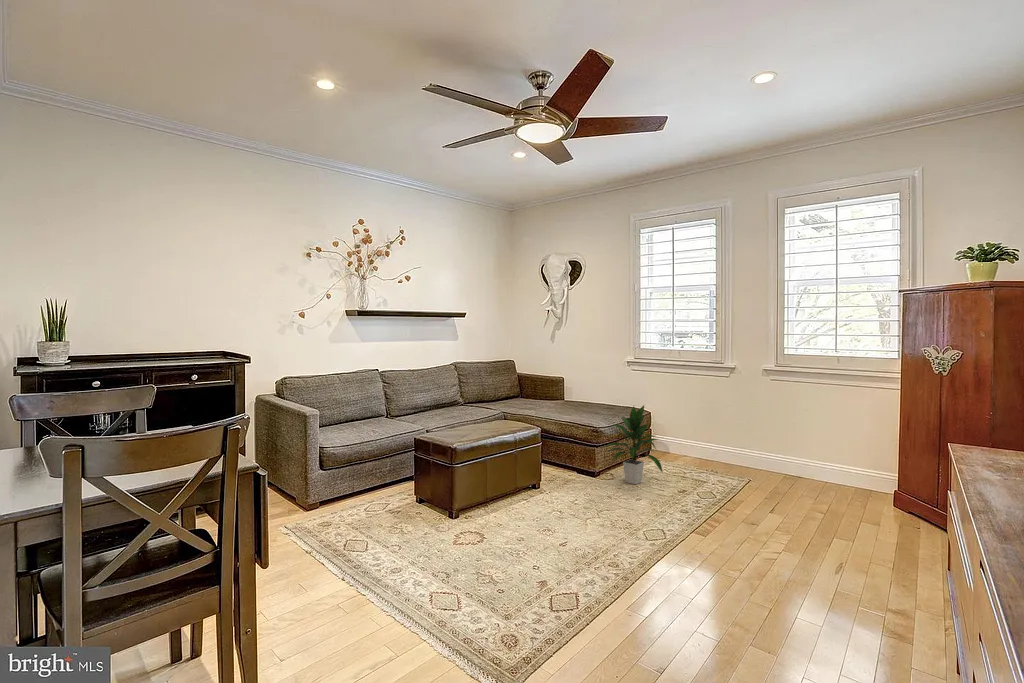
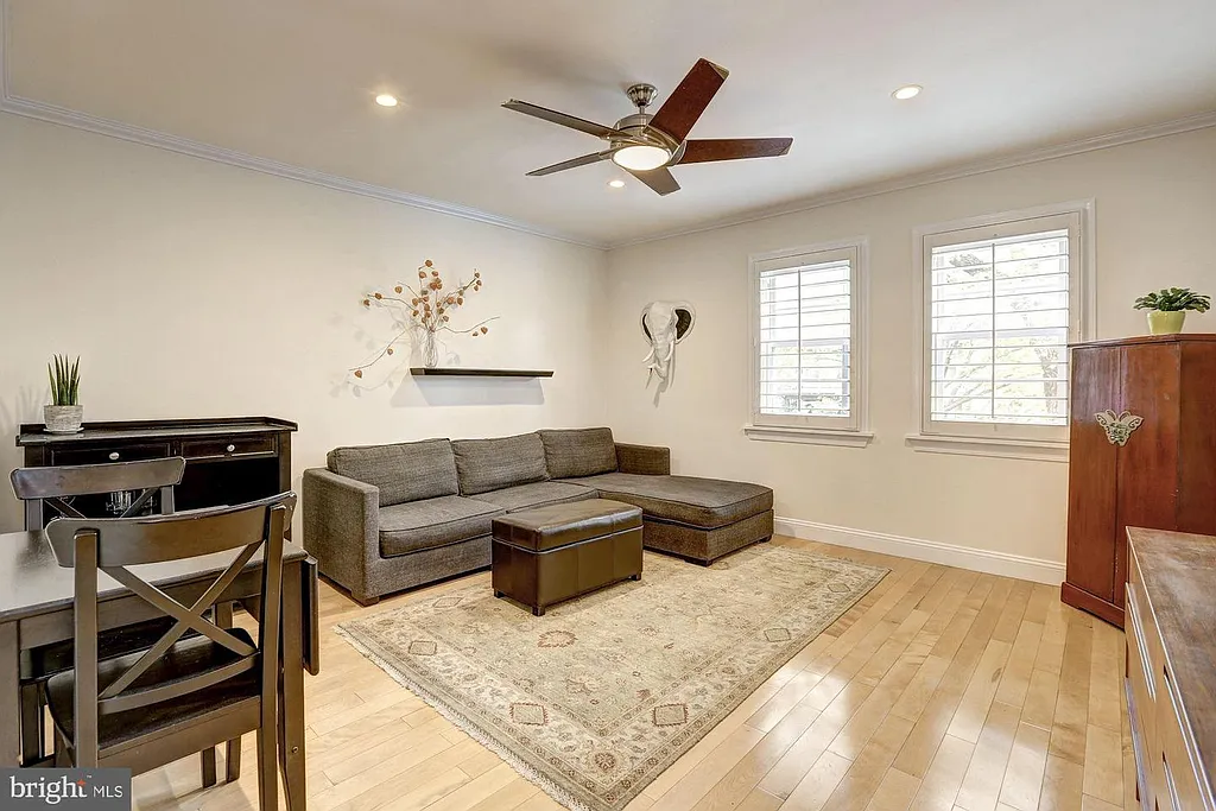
- indoor plant (635, 444)
